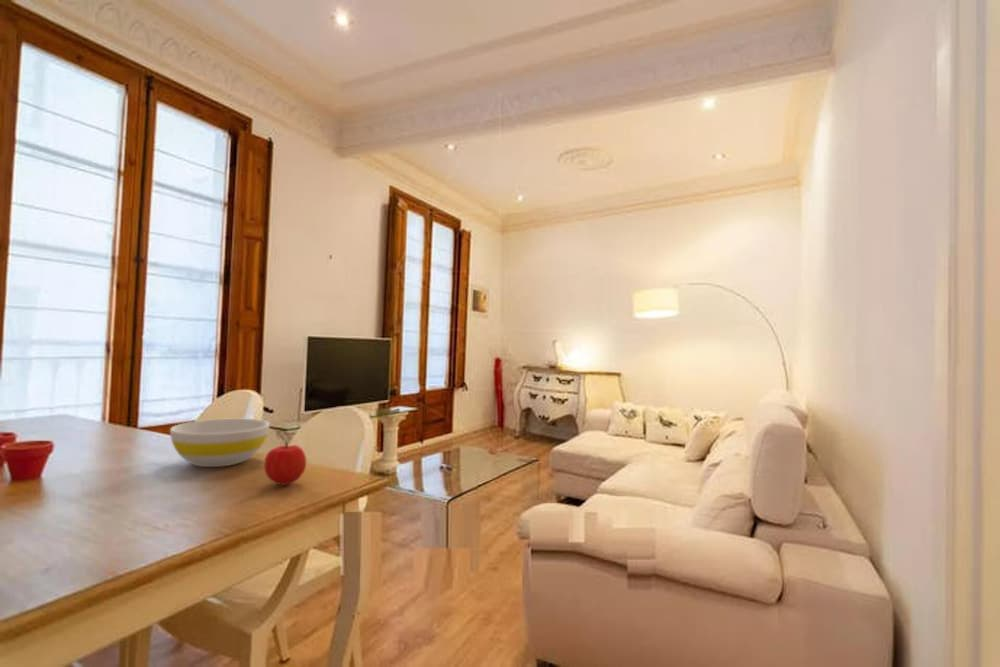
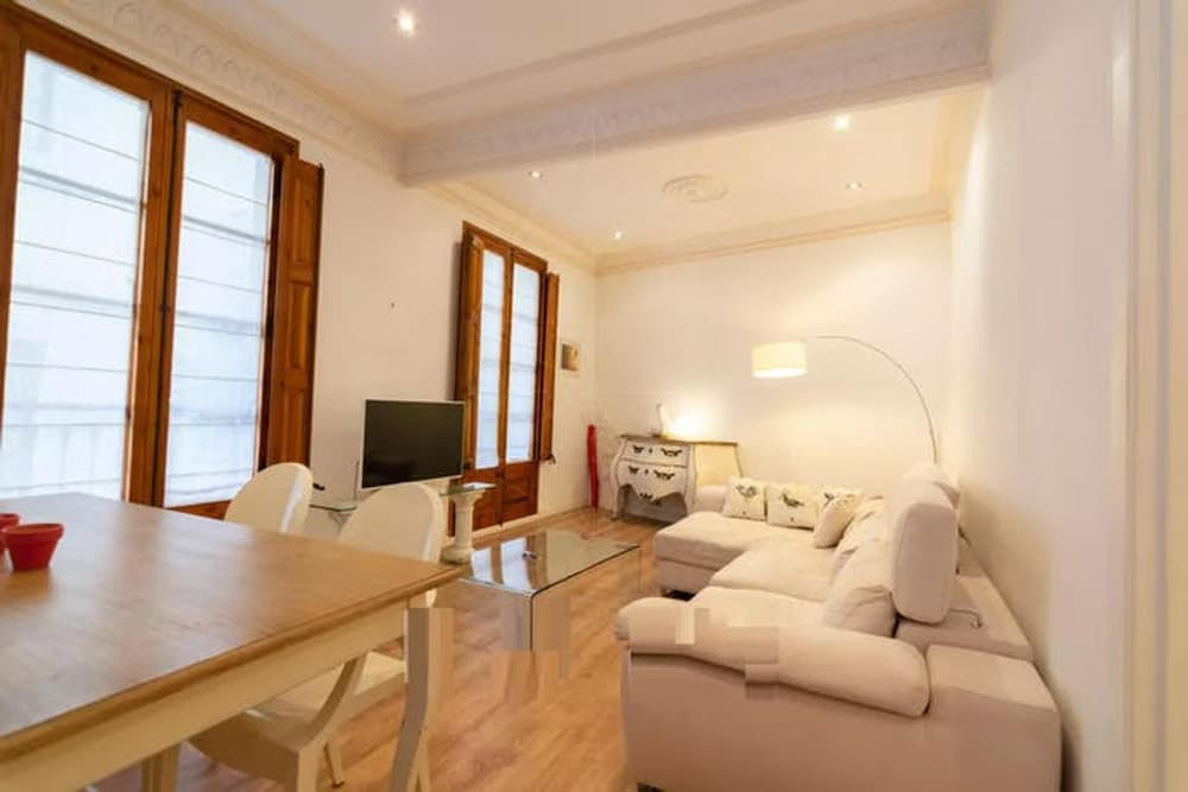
- fruit (285, 463)
- bowl (221, 443)
